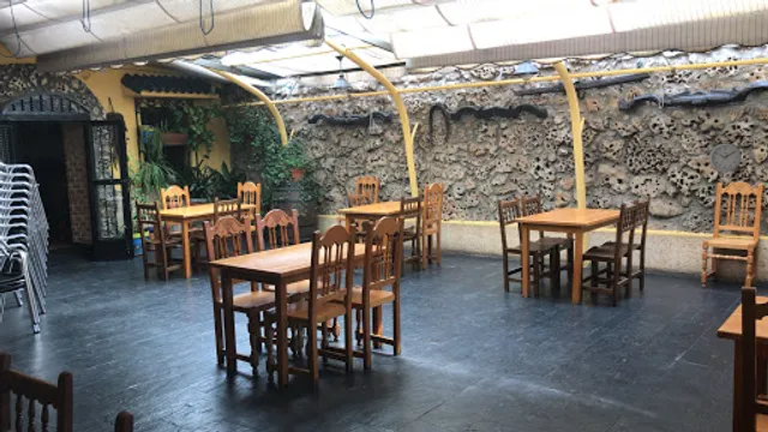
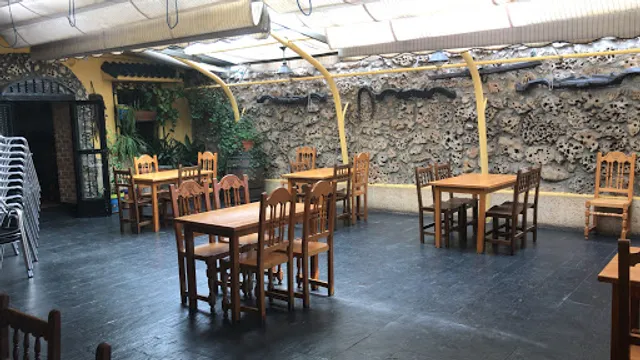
- wall clock (725, 157)
